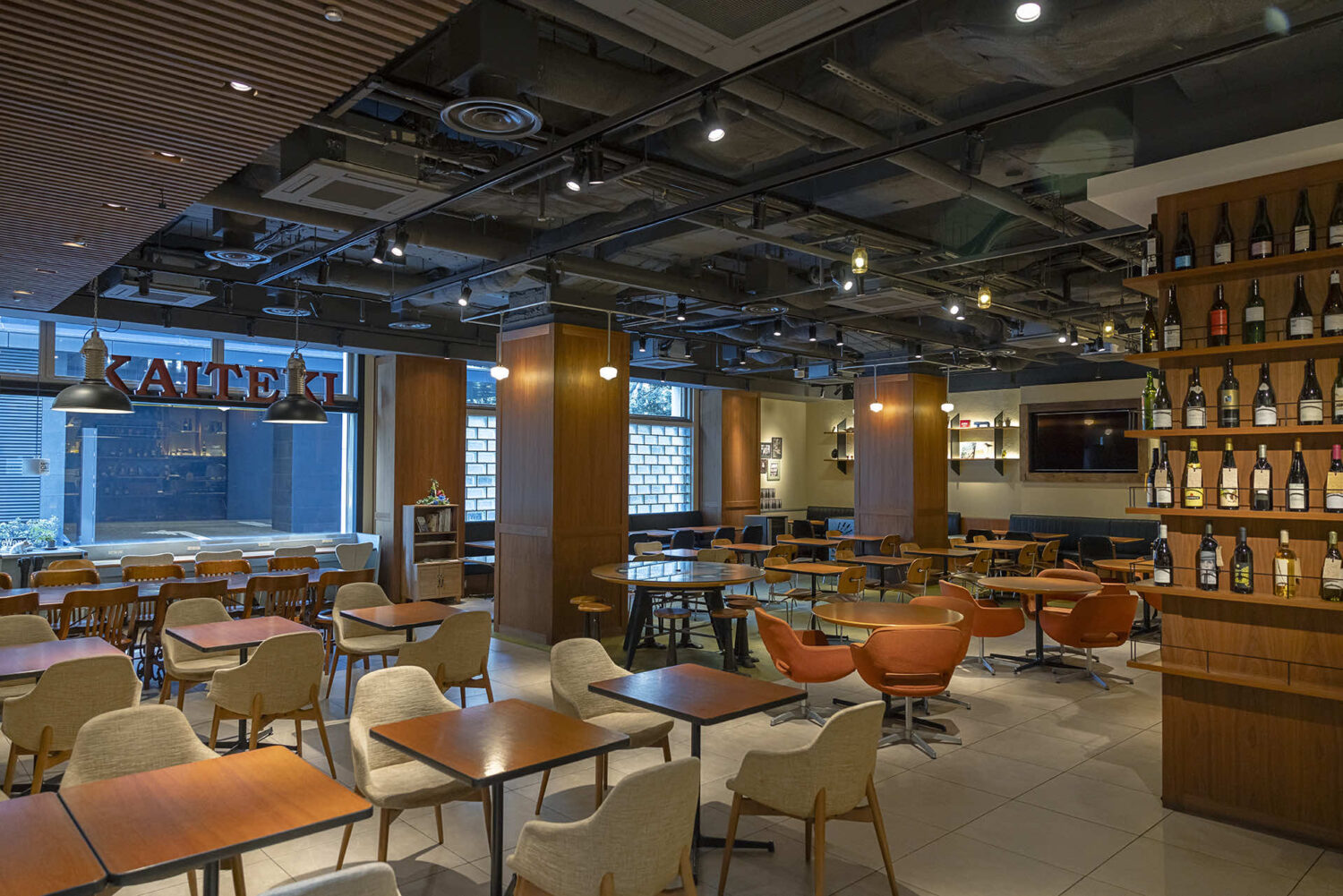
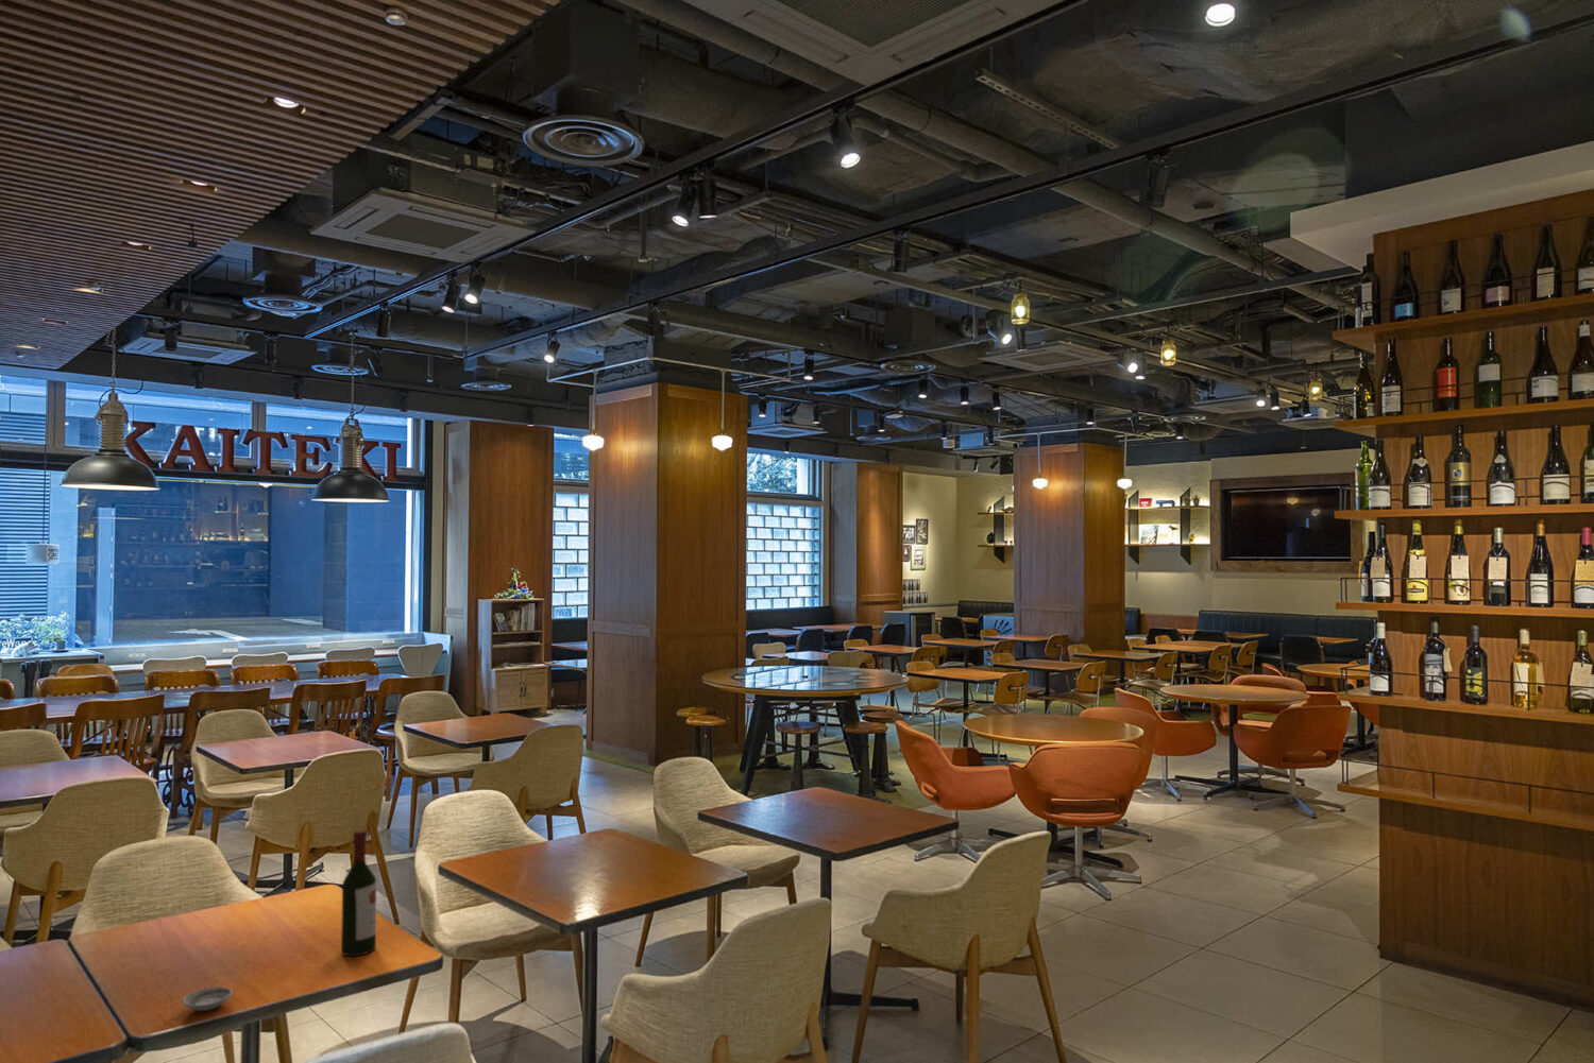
+ wine bottle (360, 890)
+ saucer (208, 1000)
